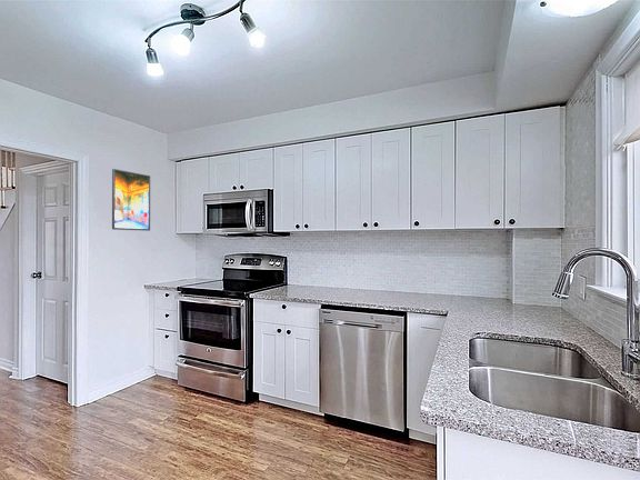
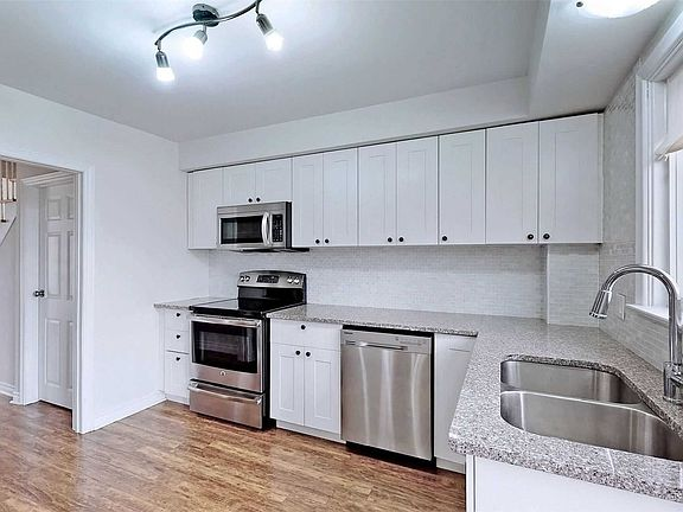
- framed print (131, 201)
